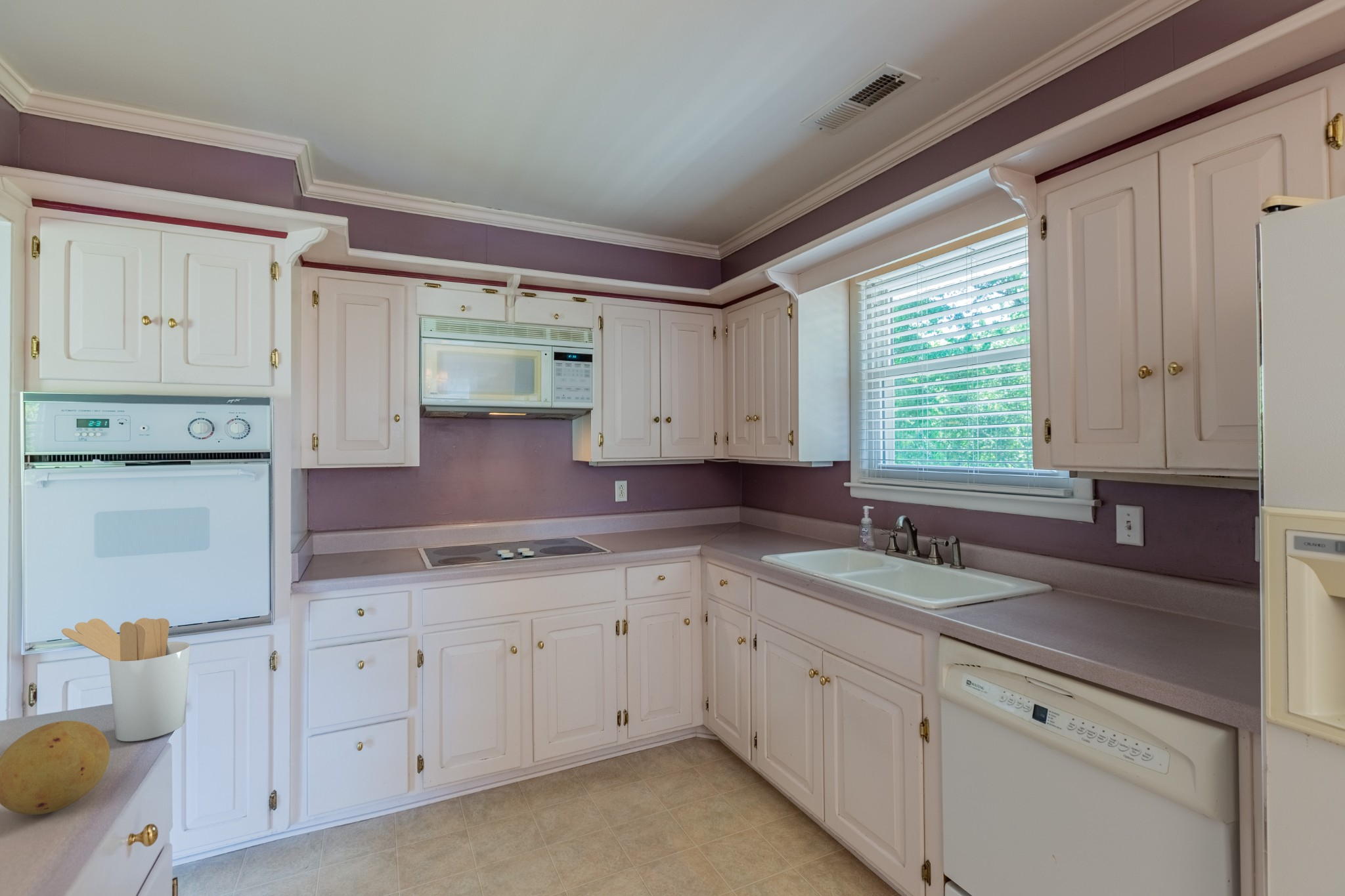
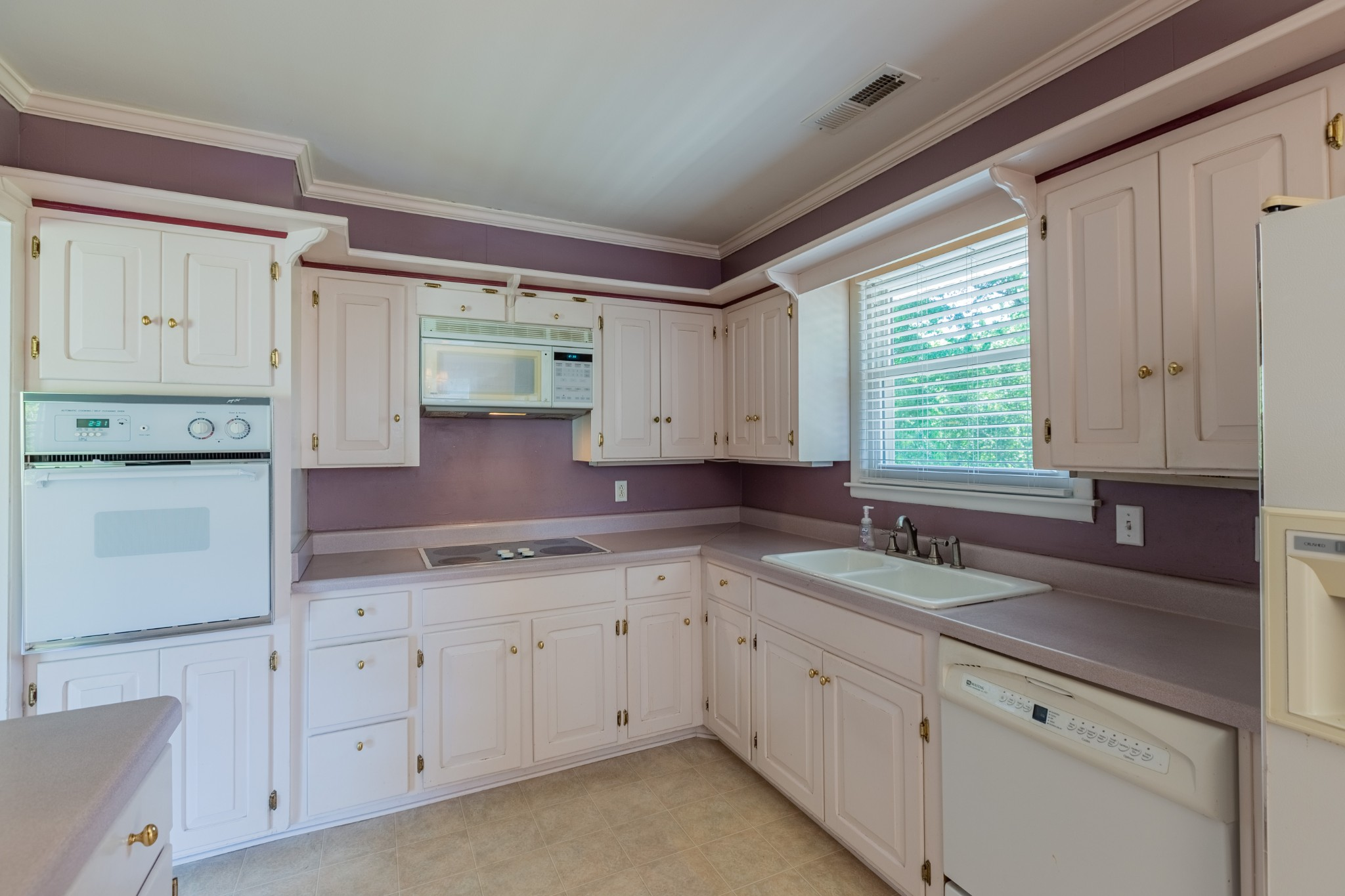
- utensil holder (130, 673)
- fruit (53, 766)
